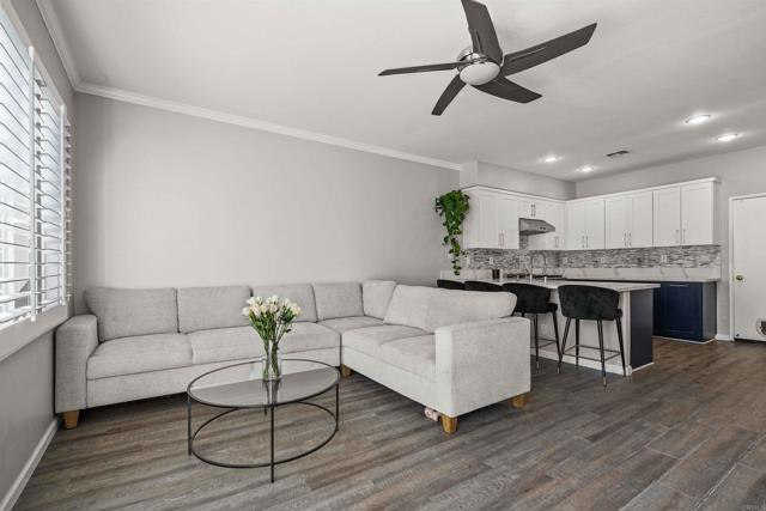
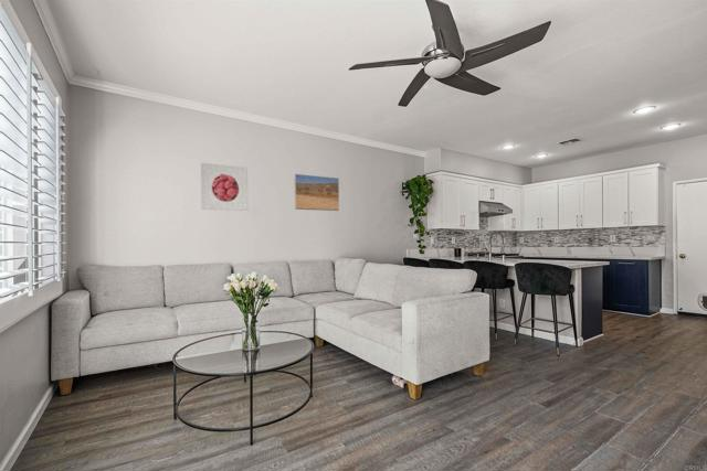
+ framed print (317, 193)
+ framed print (224, 188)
